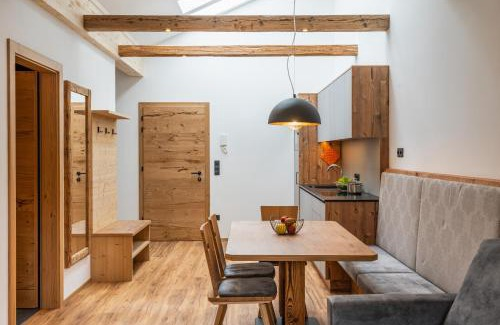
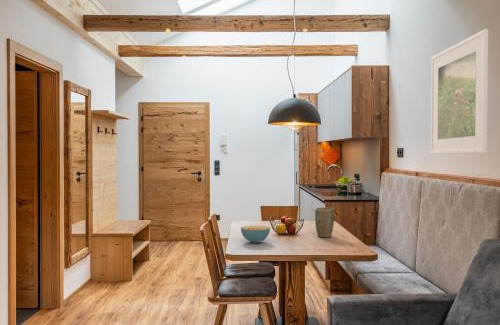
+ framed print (455, 99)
+ cereal bowl (255, 234)
+ plant pot (324, 222)
